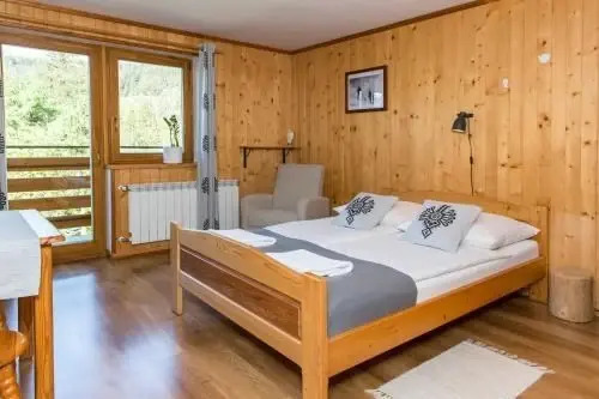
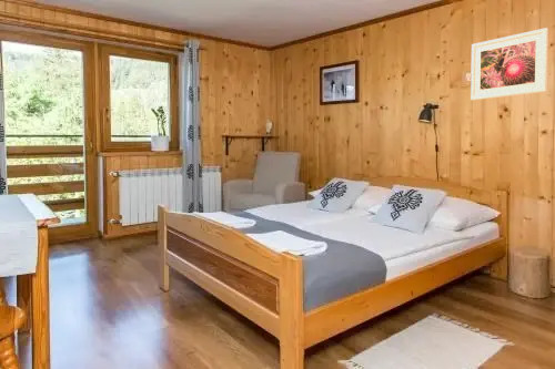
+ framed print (506, 65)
